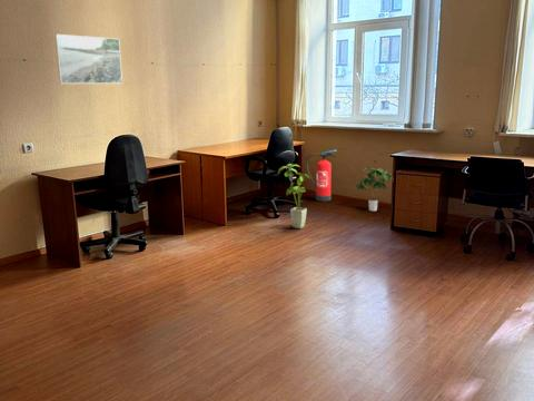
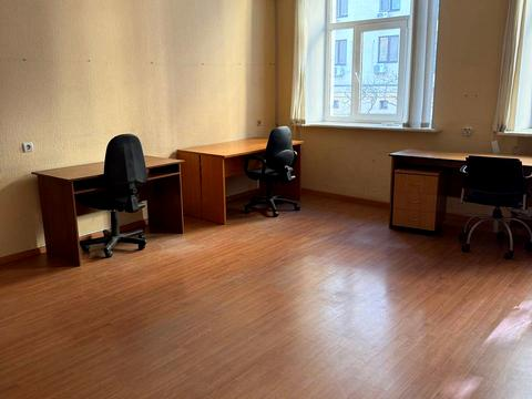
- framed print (90, 60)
- potted plant (374, 188)
- fire extinguisher (320, 174)
- house plant (295, 197)
